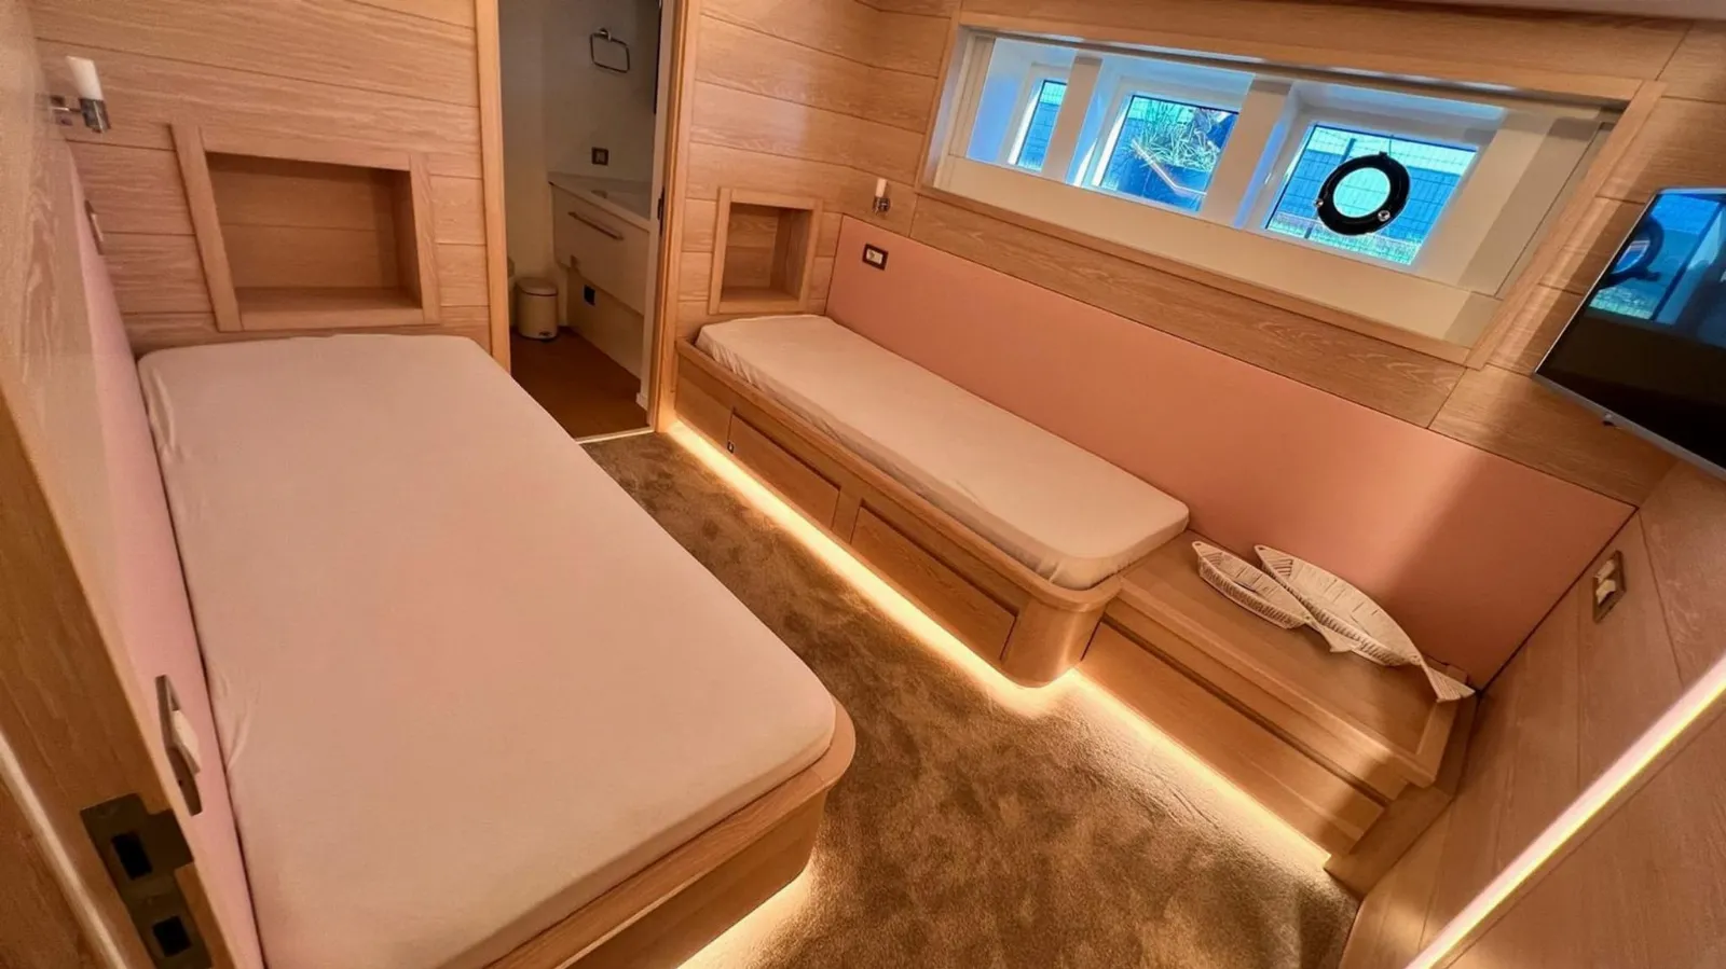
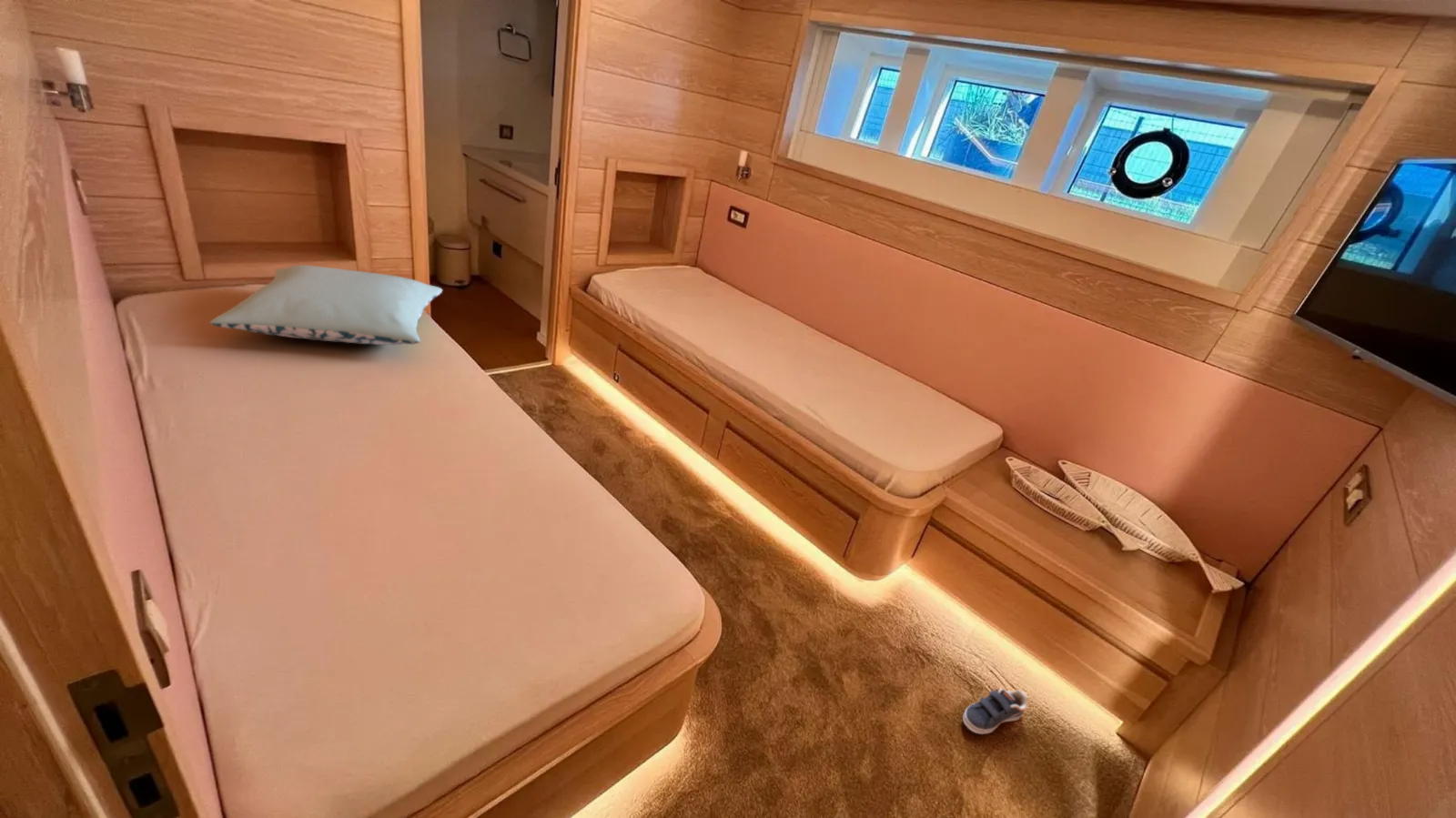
+ pillow (343, 304)
+ sneaker (996, 707)
